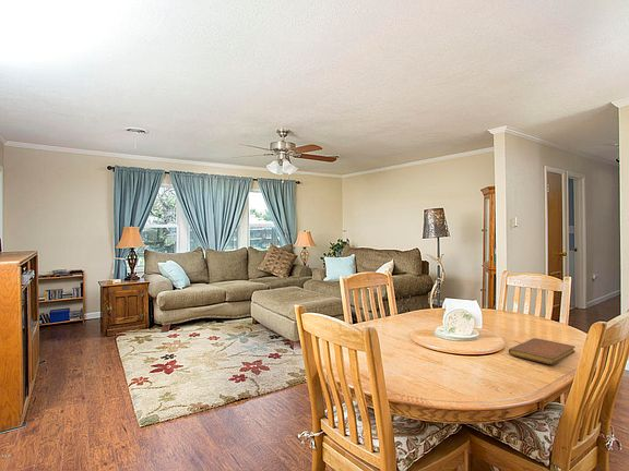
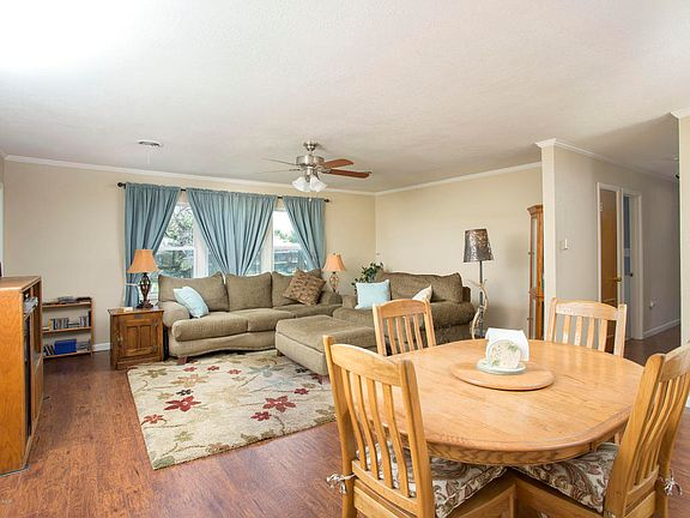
- notebook (542, 350)
